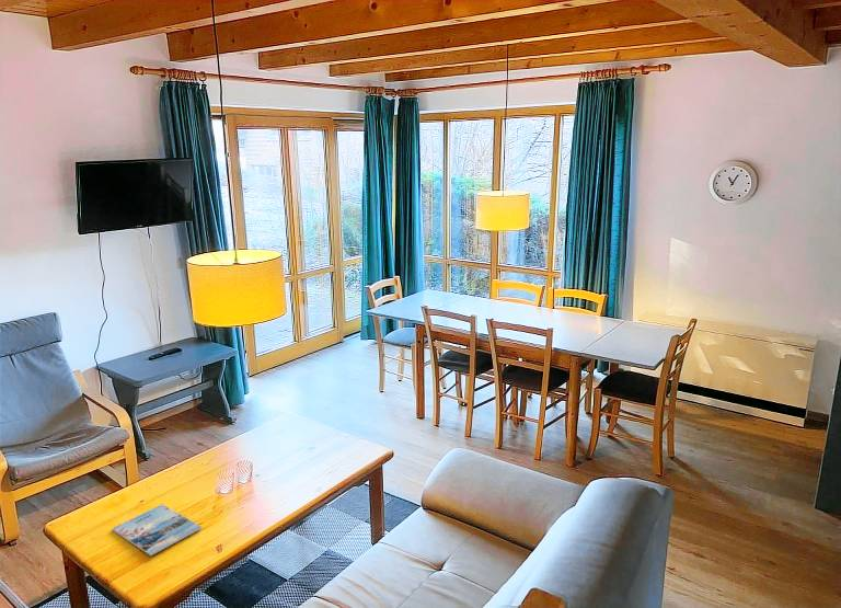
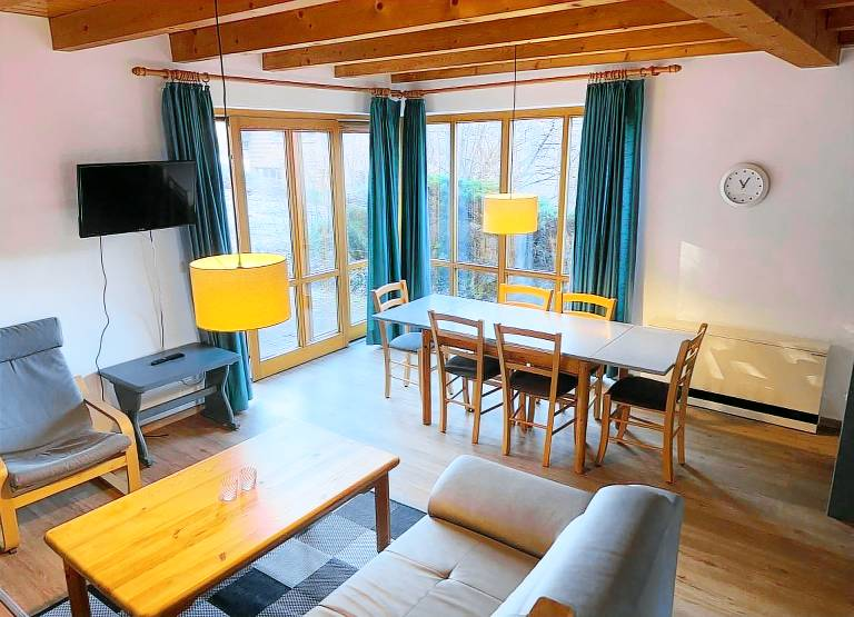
- magazine (157, 528)
